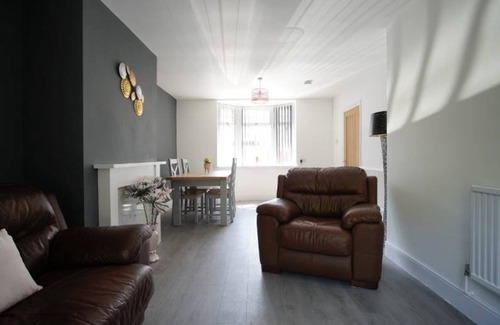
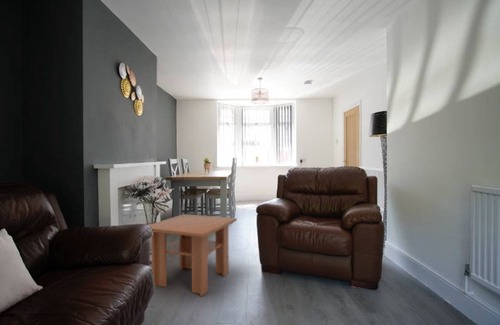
+ coffee table (192, 250)
